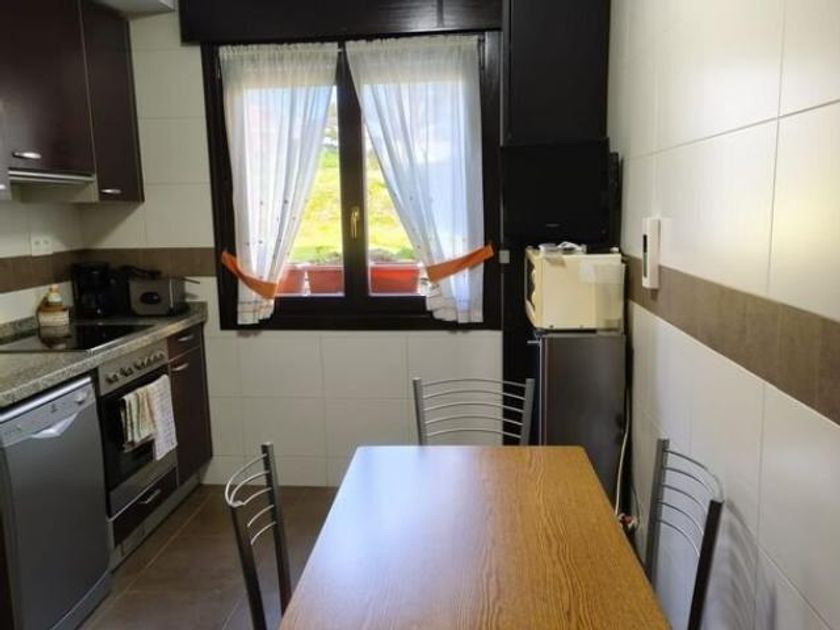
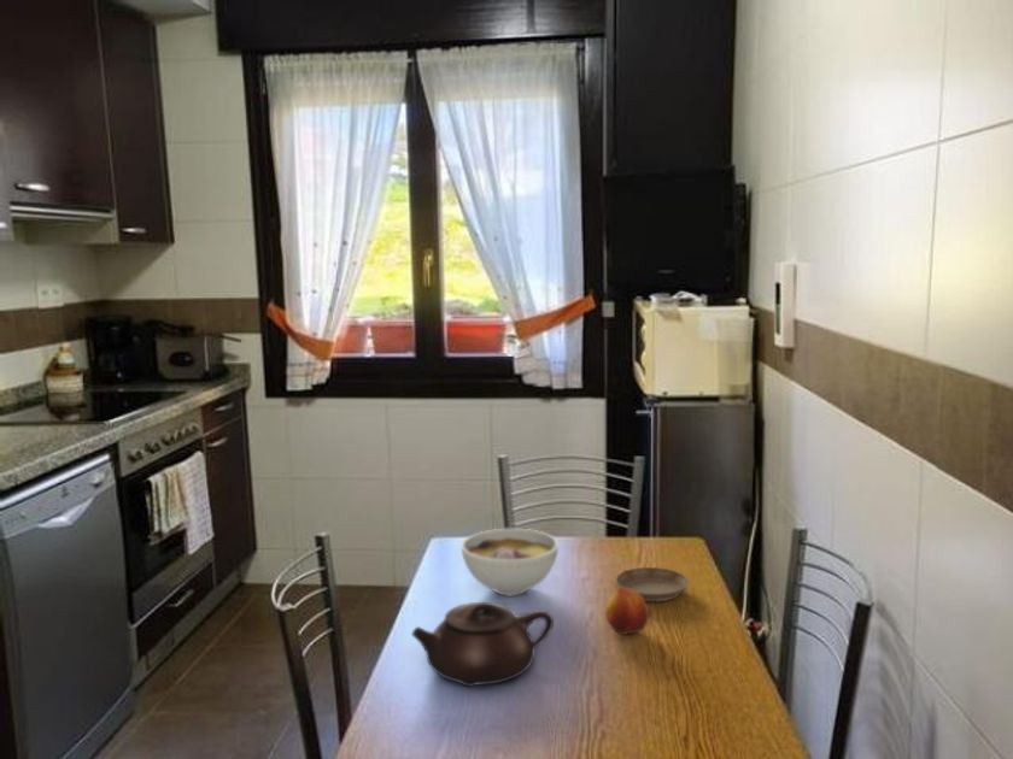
+ fruit (626, 610)
+ bowl (510, 566)
+ teapot (482, 636)
+ saucer (651, 586)
